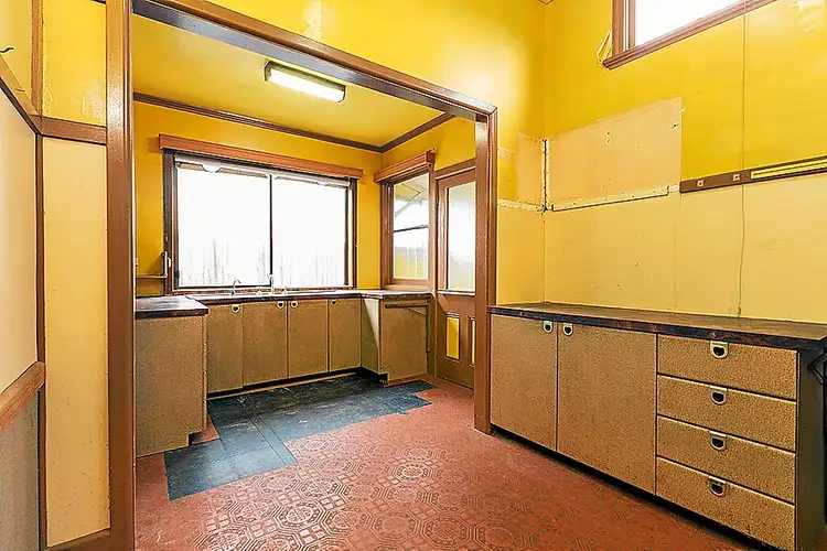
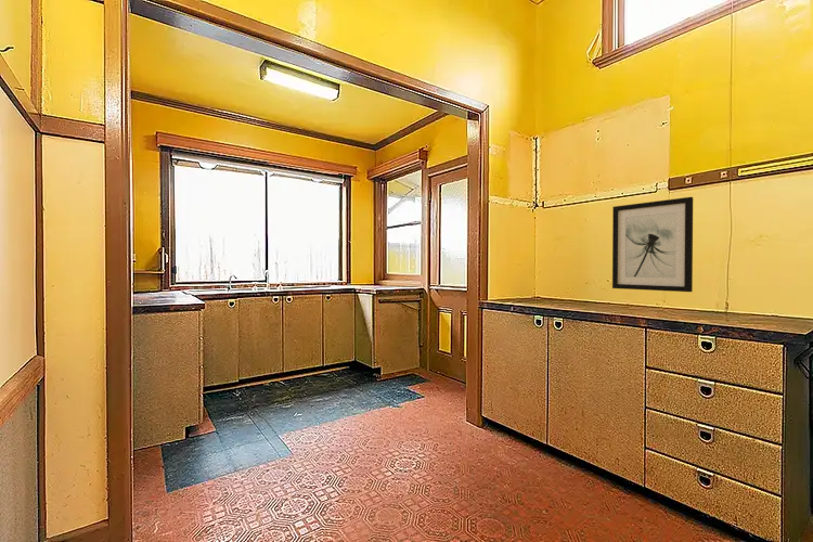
+ wall art (649, 246)
